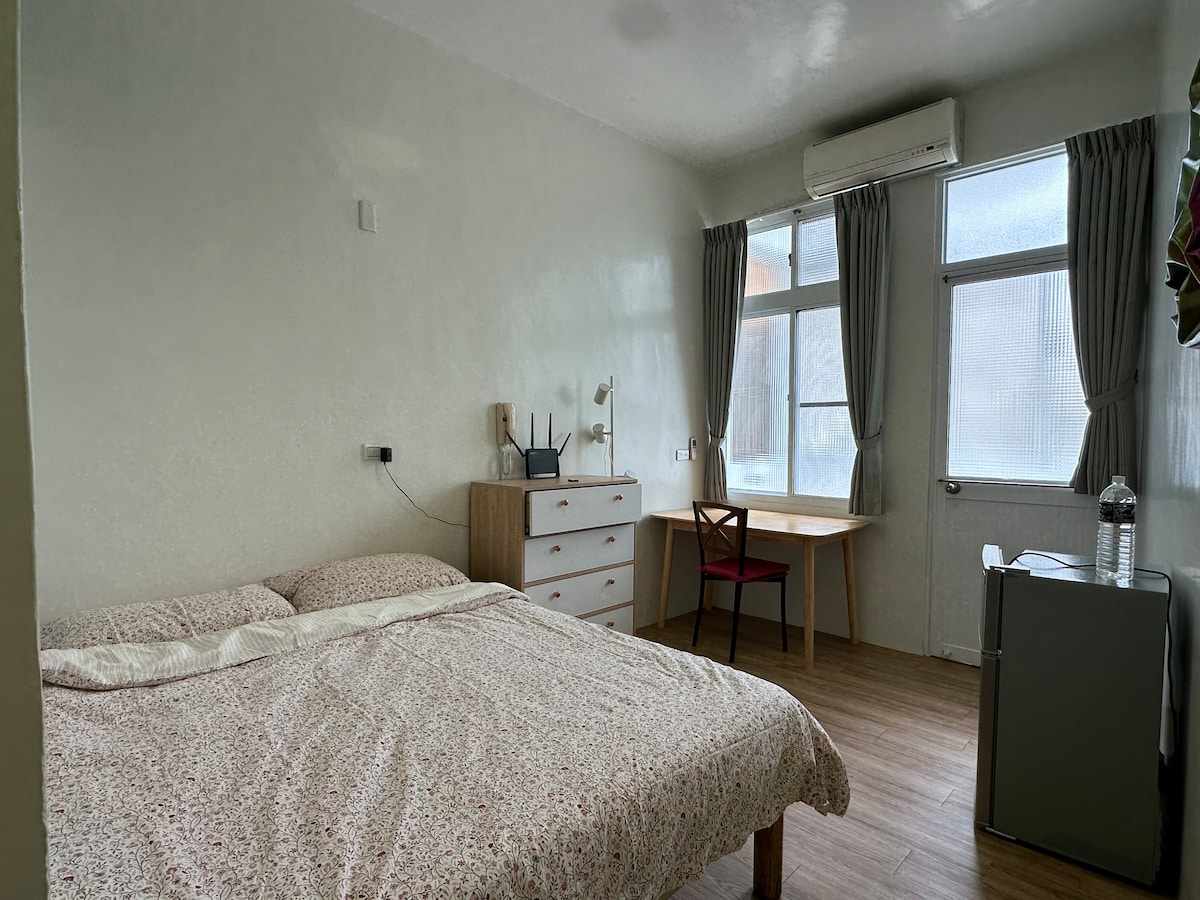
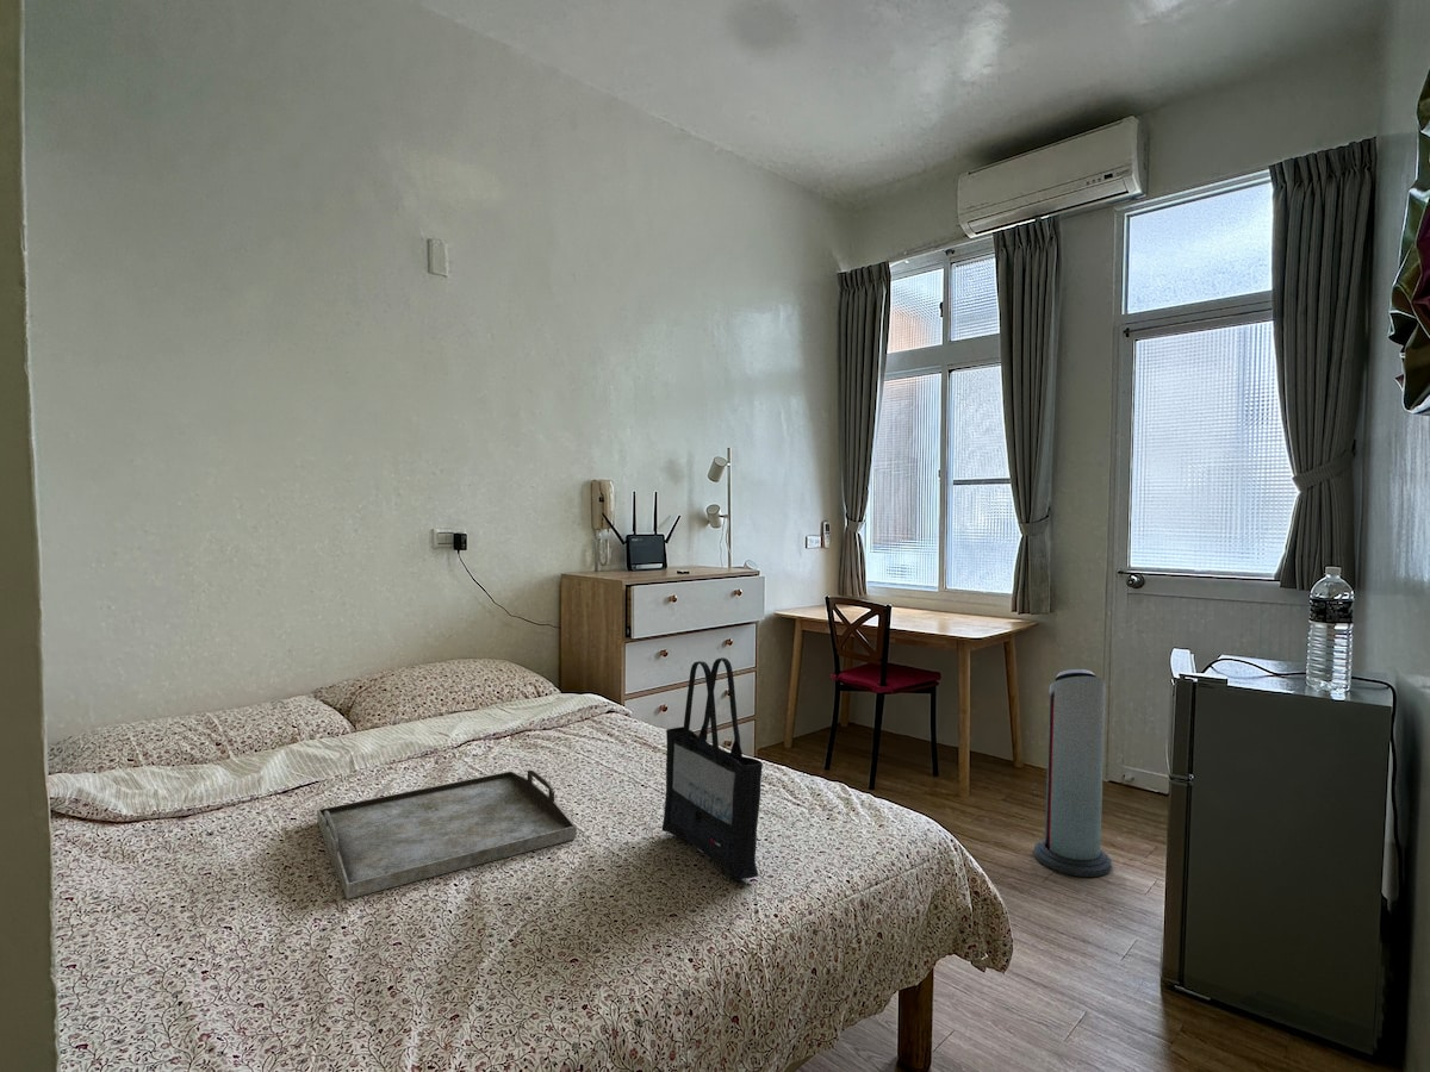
+ air purifier (1074, 764)
+ serving tray (443, 812)
+ tote bag (710, 758)
